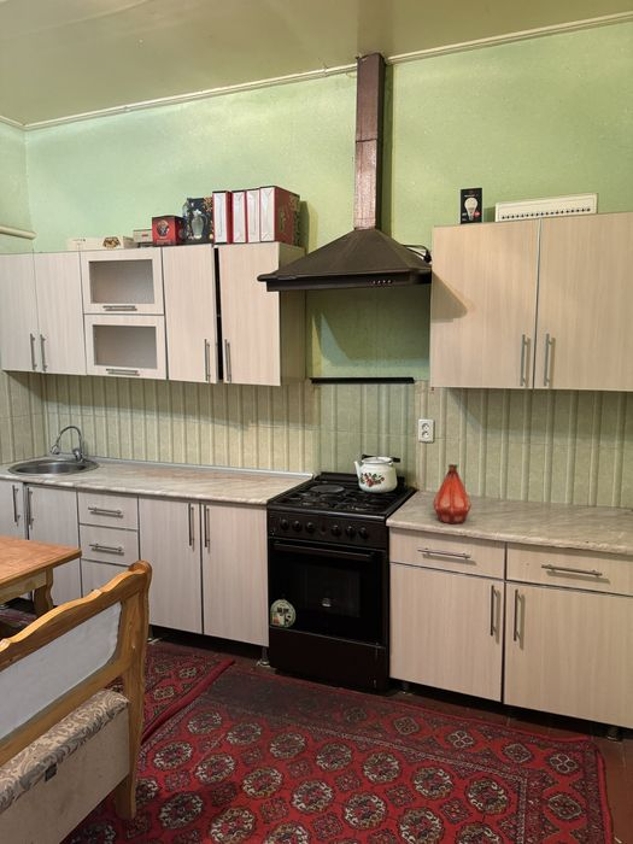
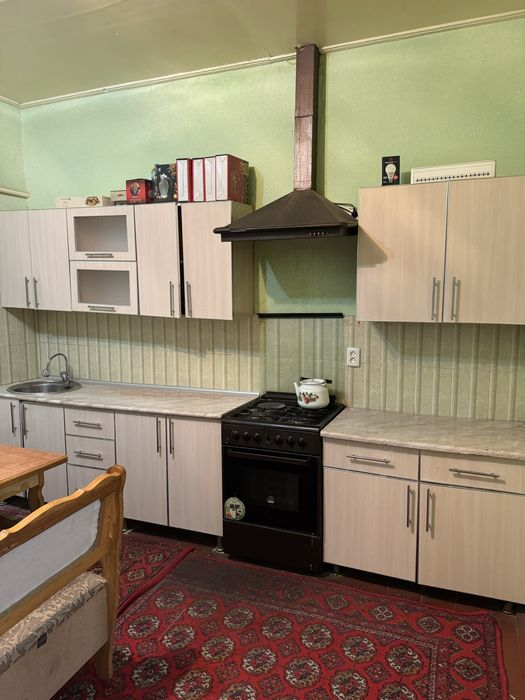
- bottle (452, 492)
